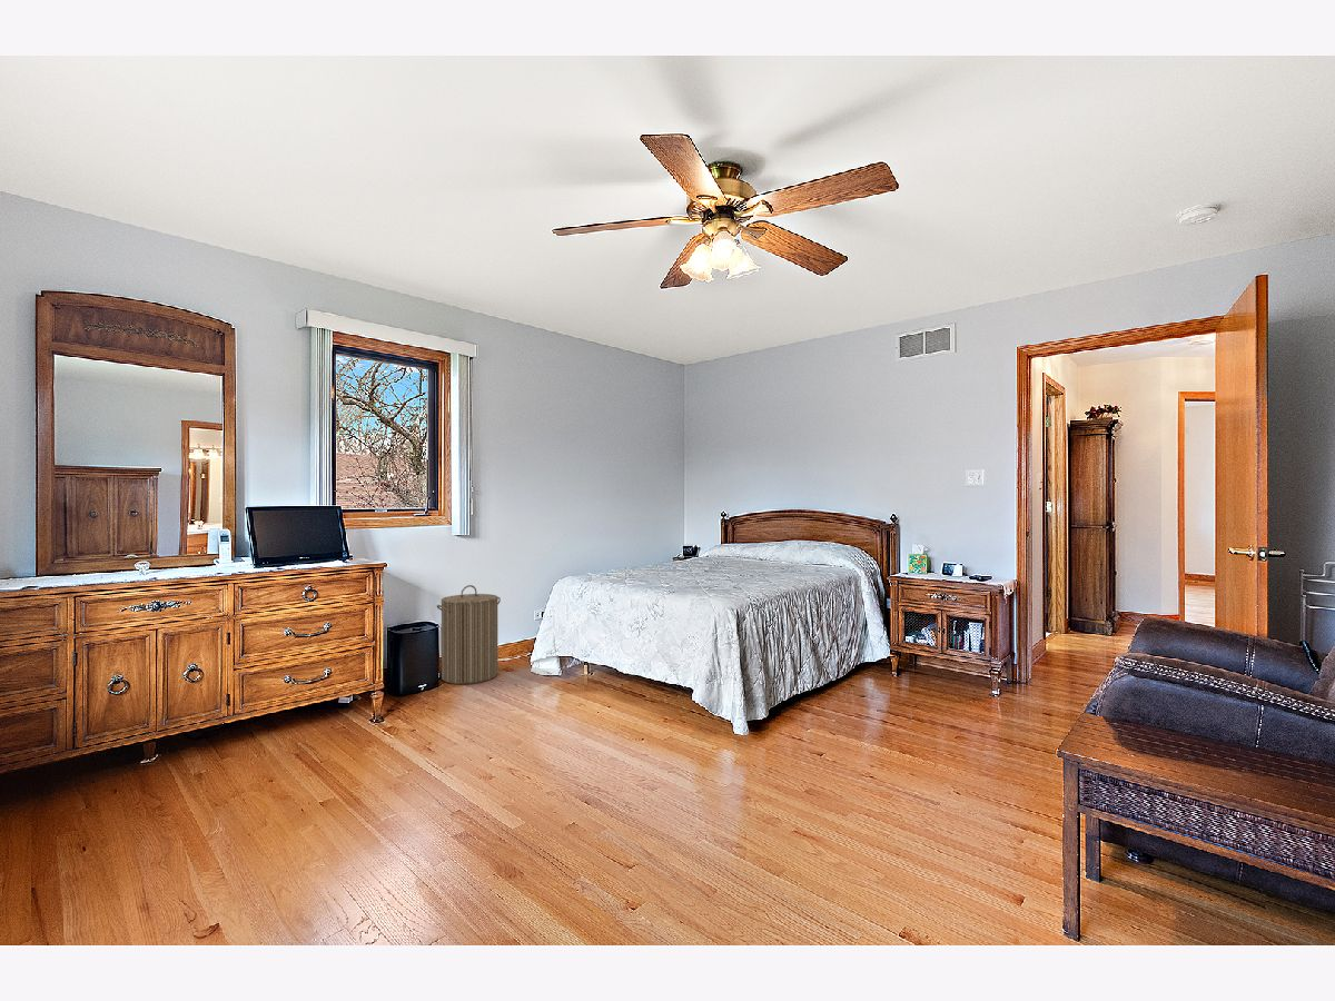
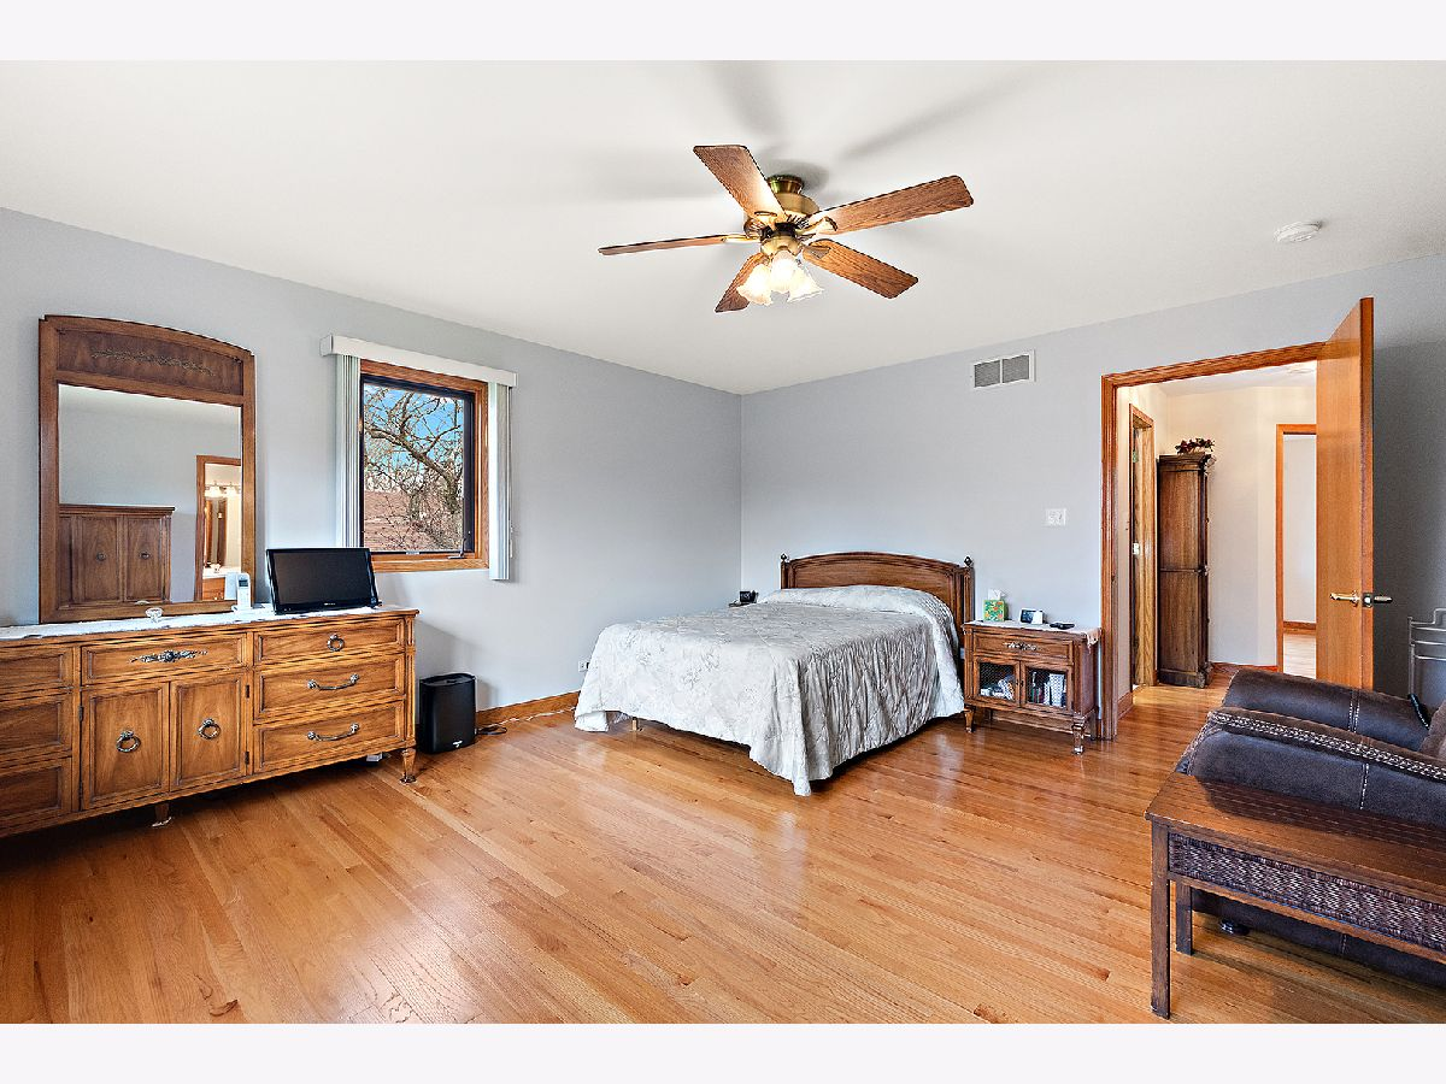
- laundry hamper (469, 631)
